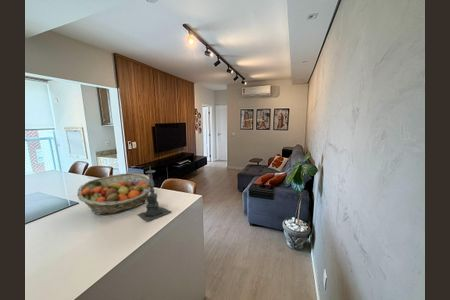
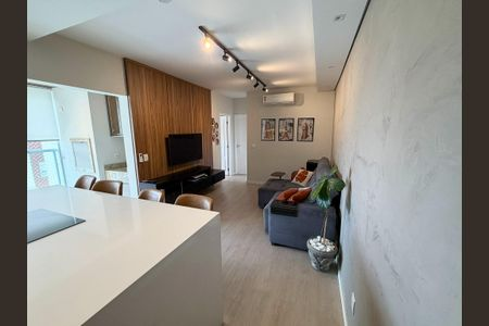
- fruit basket (118, 191)
- candle holder (152, 188)
